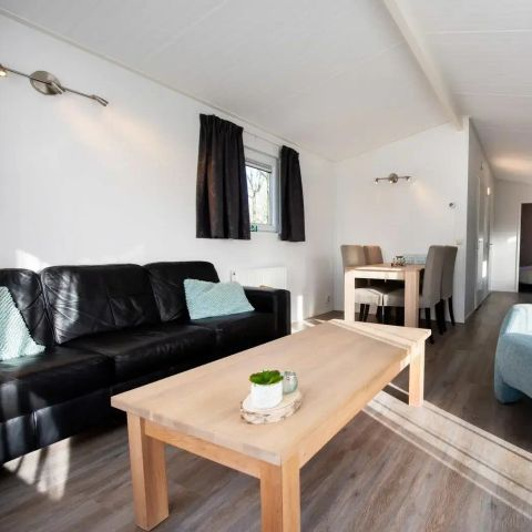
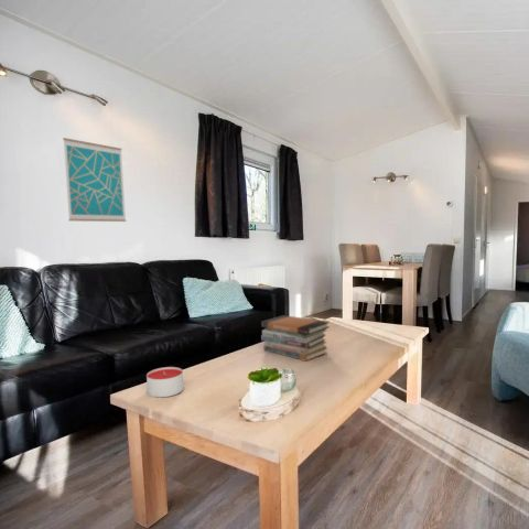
+ wall art (96, 182)
+ book stack (294, 336)
+ candle (165, 380)
